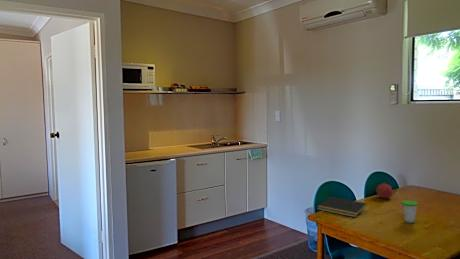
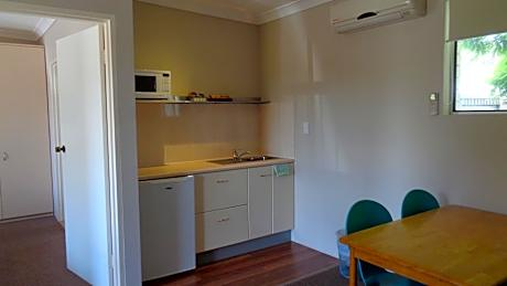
- fruit (384, 190)
- notepad (341, 206)
- cup (409, 207)
